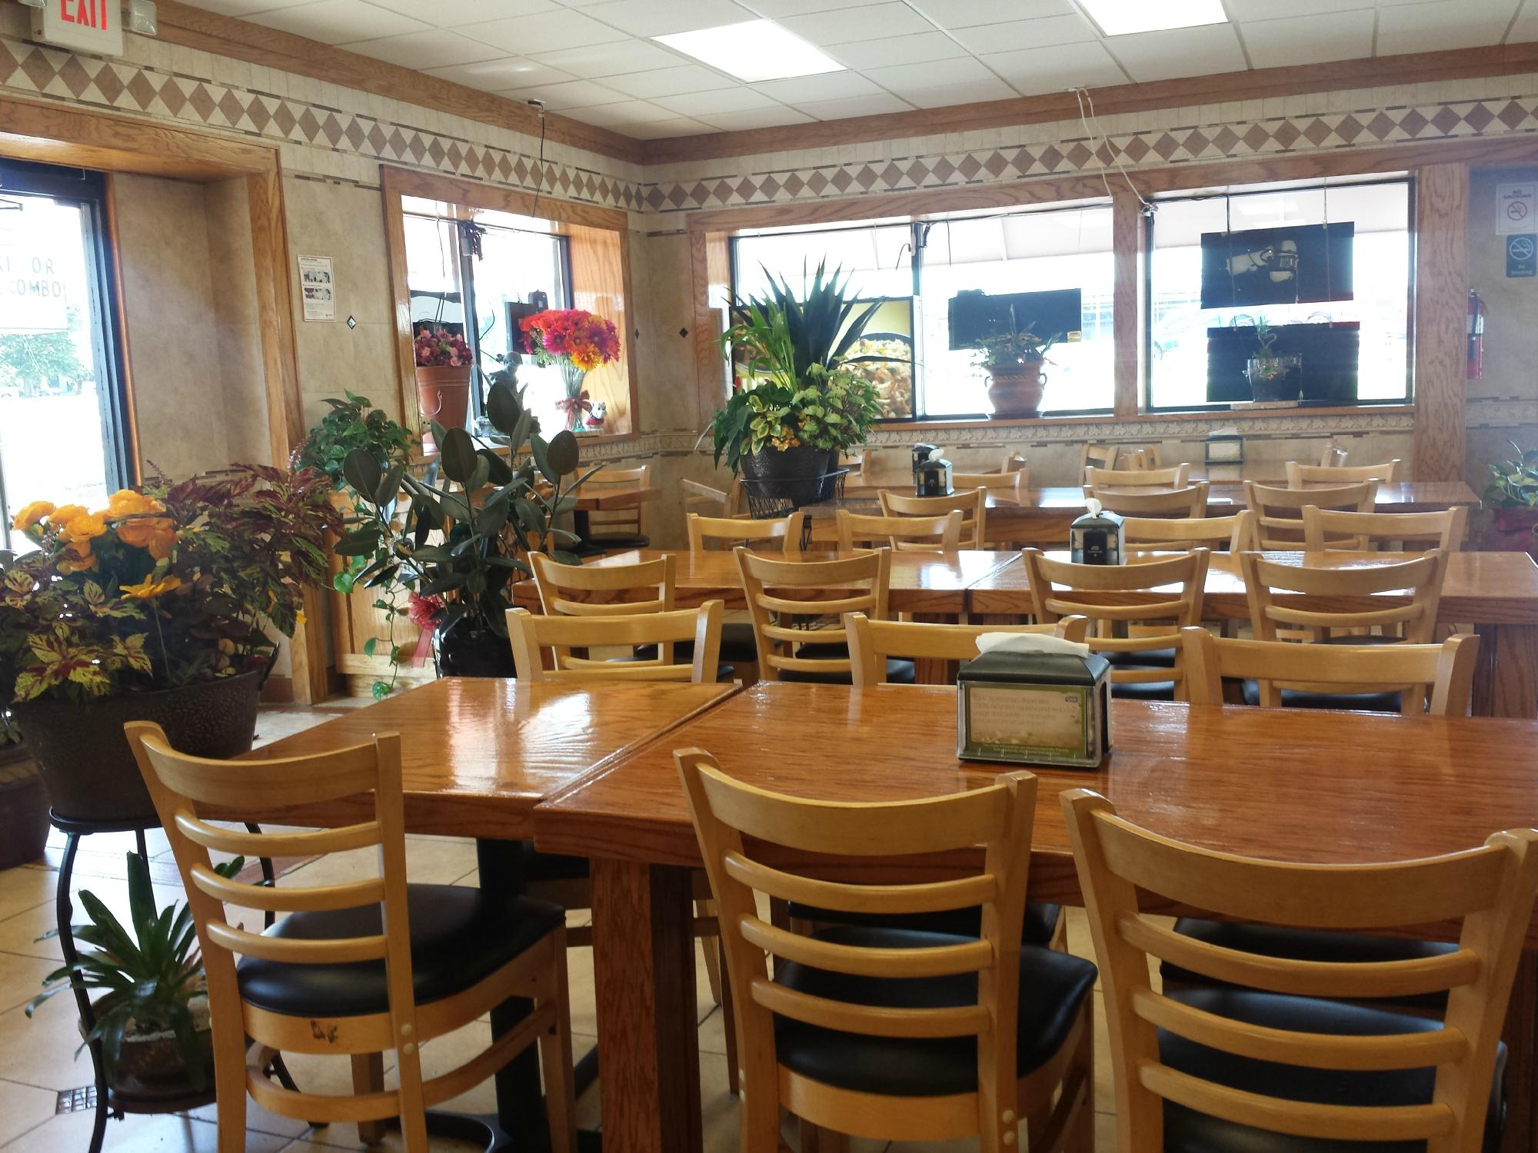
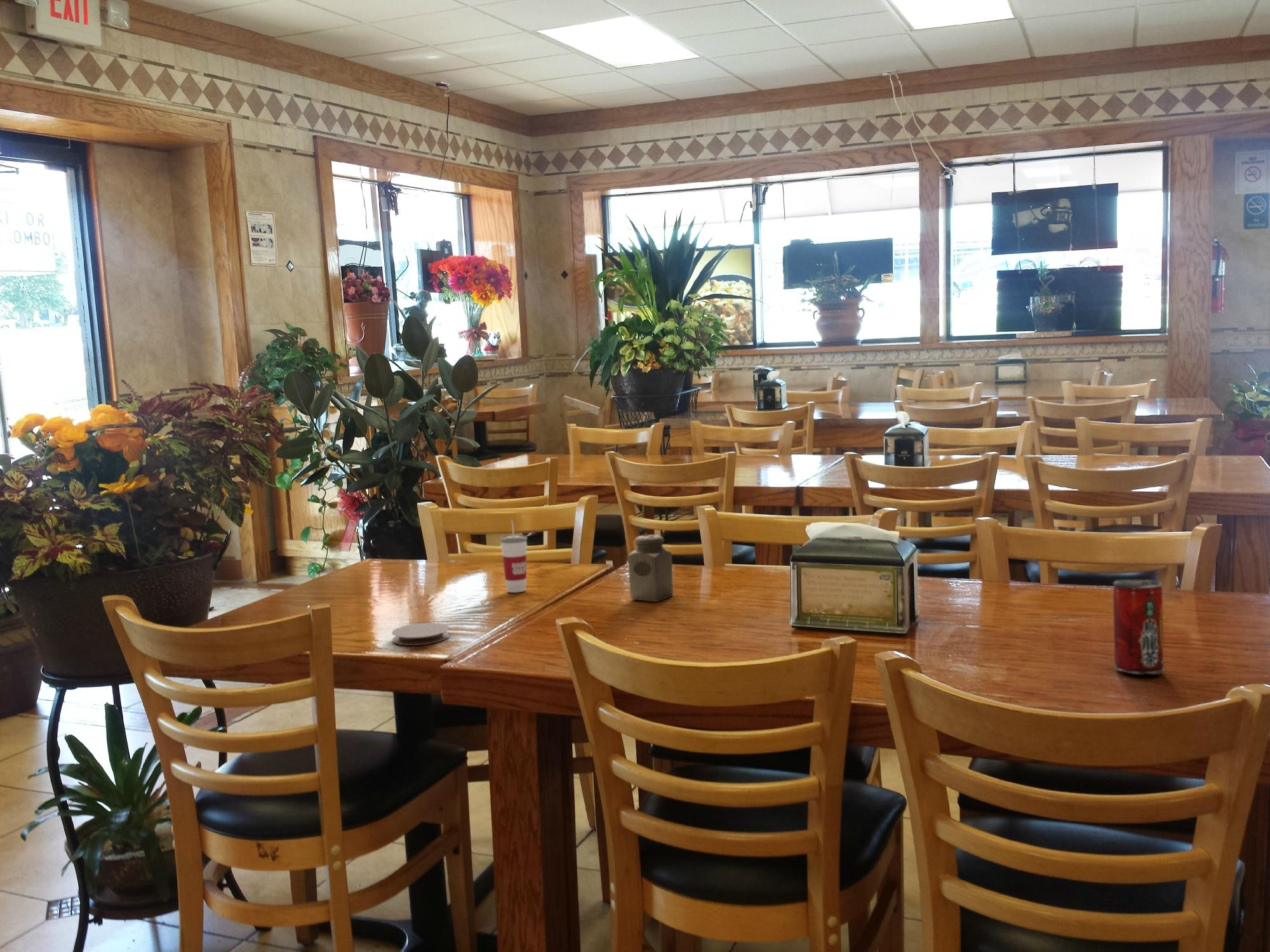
+ cup (514, 554)
+ beverage can (1138, 626)
+ coaster (420, 633)
+ salt shaker (650, 566)
